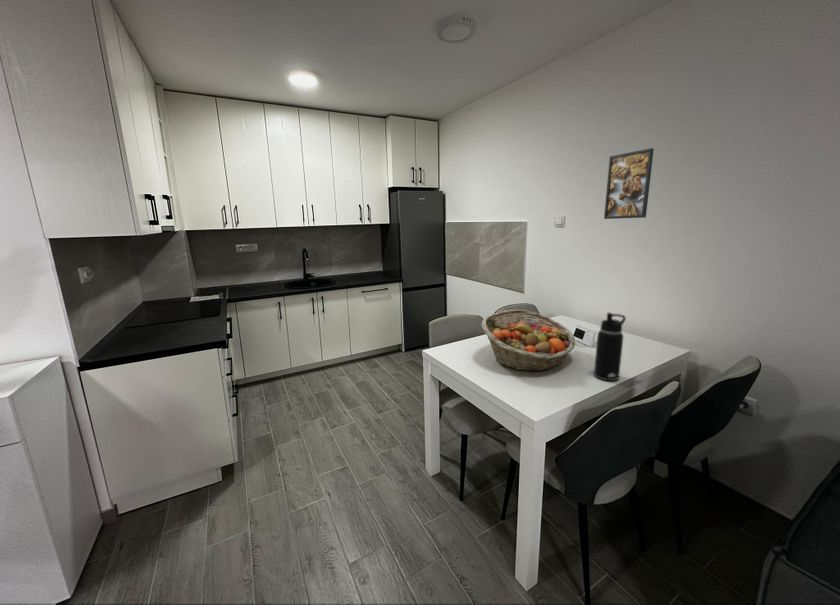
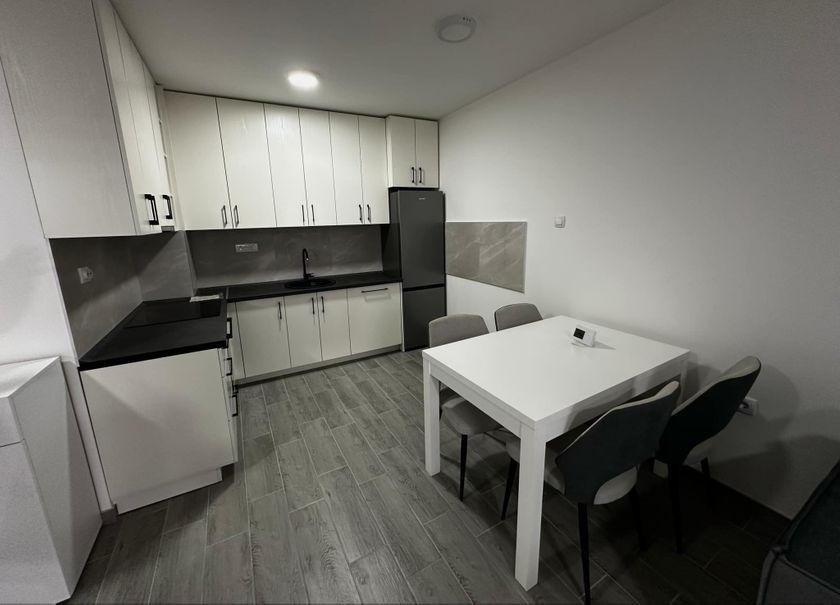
- water bottle (610, 344)
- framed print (627, 186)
- fruit basket (527, 338)
